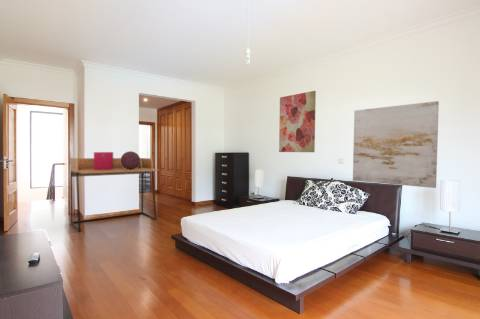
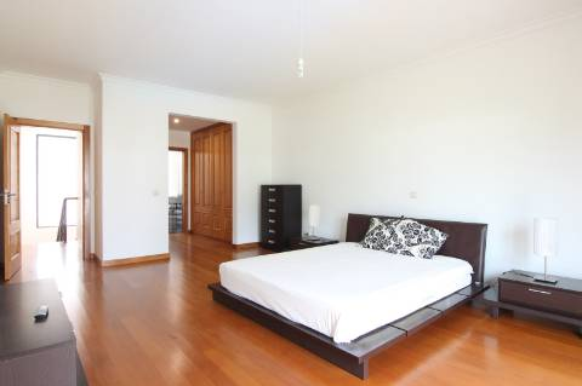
- decorative globe (130, 160)
- desk (116, 174)
- wall art (296, 123)
- wall art (391, 145)
- storage bin (103, 160)
